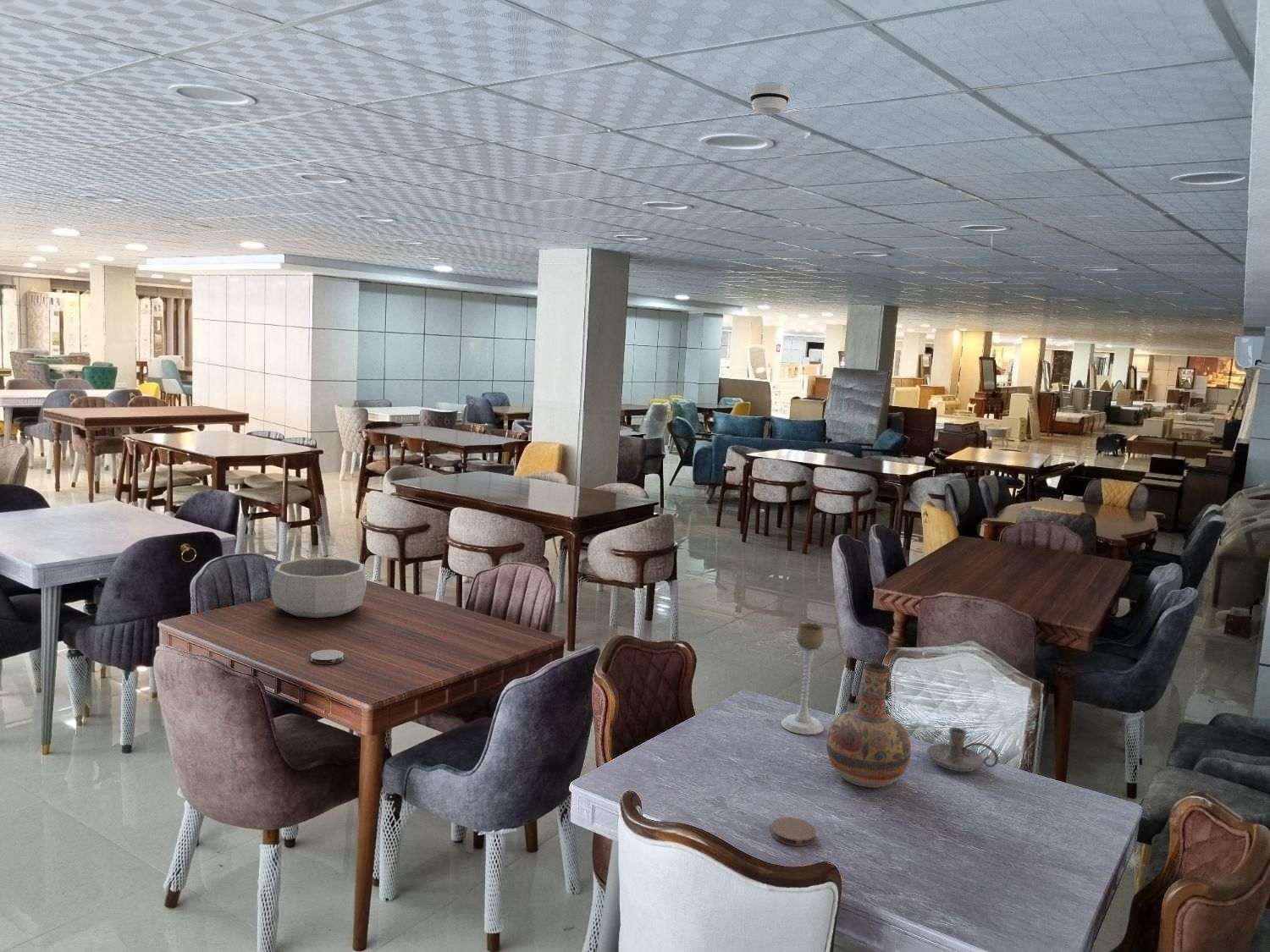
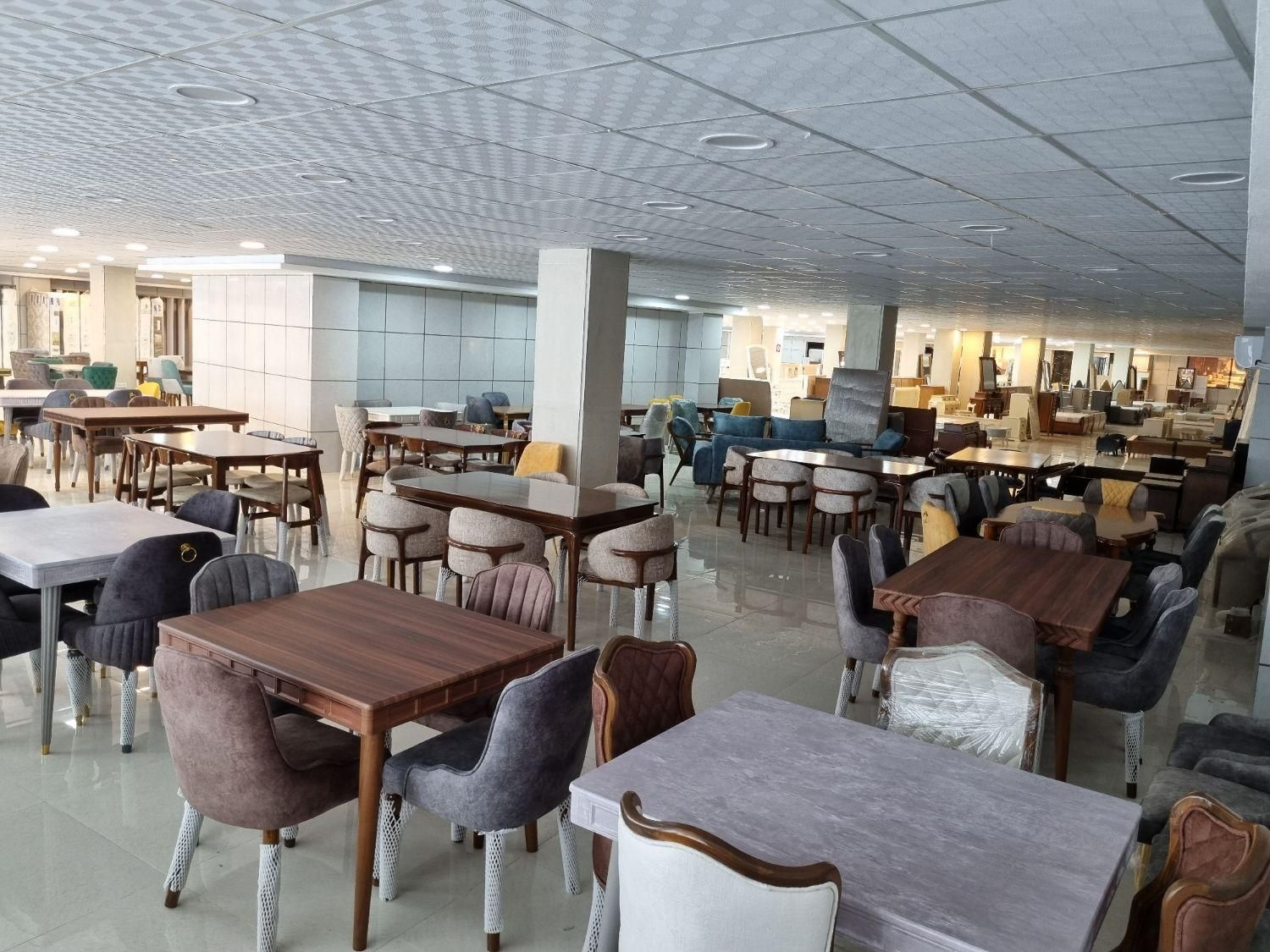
- decorative bowl (319, 587)
- candle holder (962, 749)
- coaster (327, 657)
- vase (870, 722)
- coaster (793, 831)
- candle holder (806, 676)
- smoke detector (769, 98)
